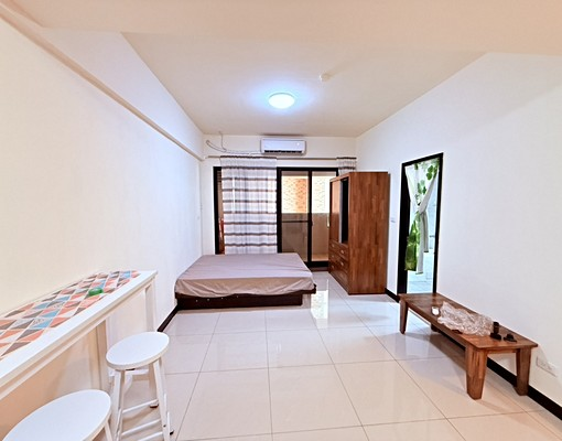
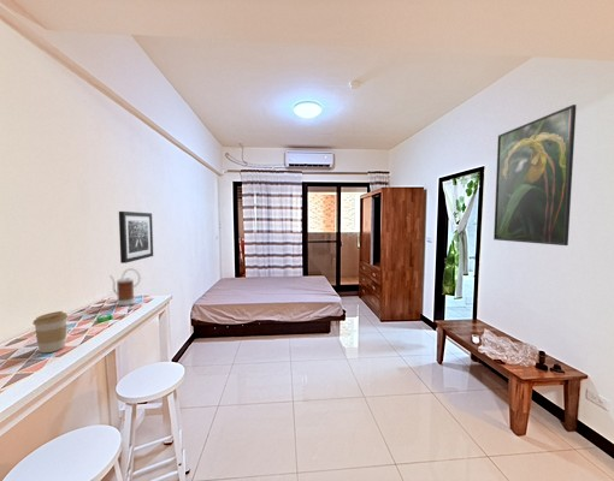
+ coffee cup (51, 331)
+ wall art (137, 236)
+ kettle (124, 285)
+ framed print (527, 183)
